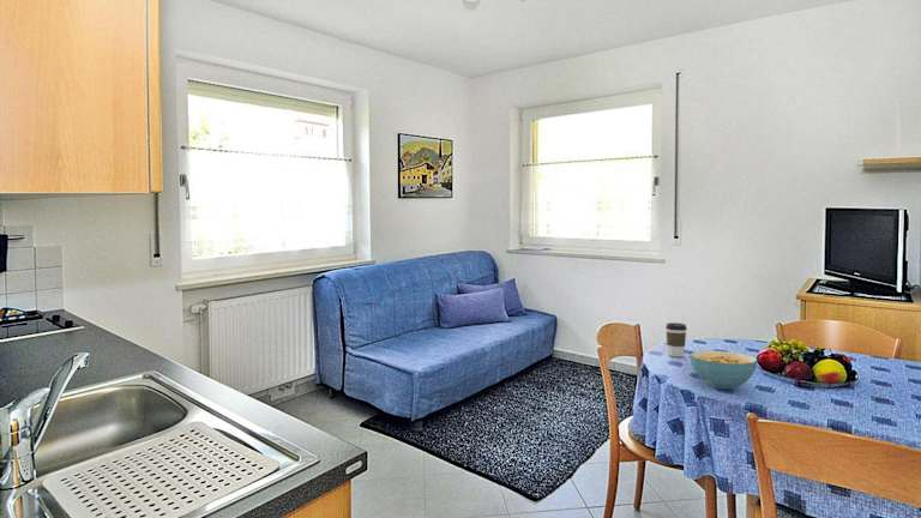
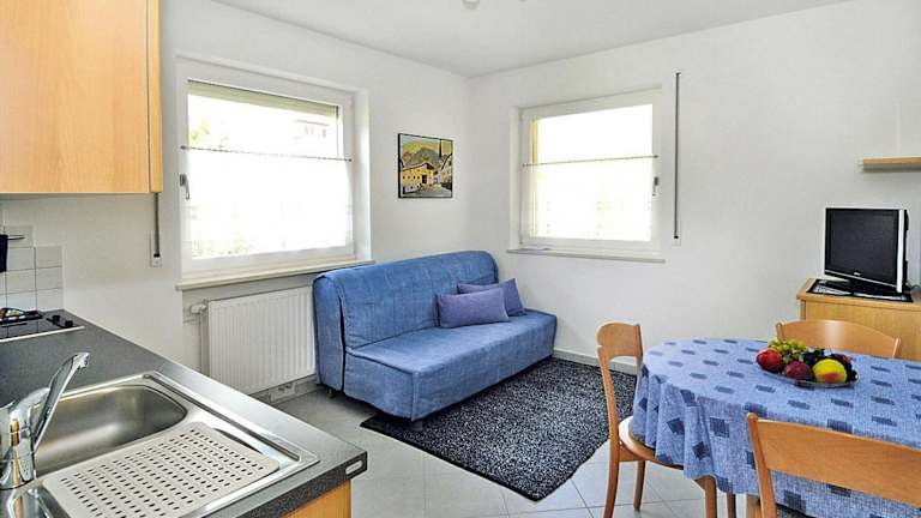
- cereal bowl (722, 371)
- coffee cup (675, 339)
